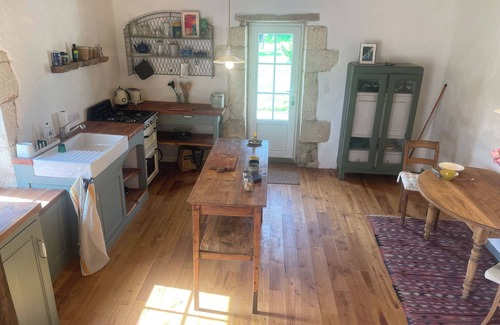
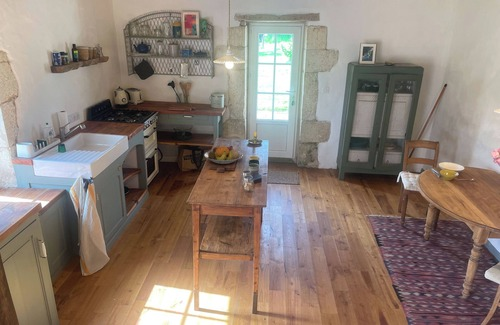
+ fruit bowl (223, 153)
